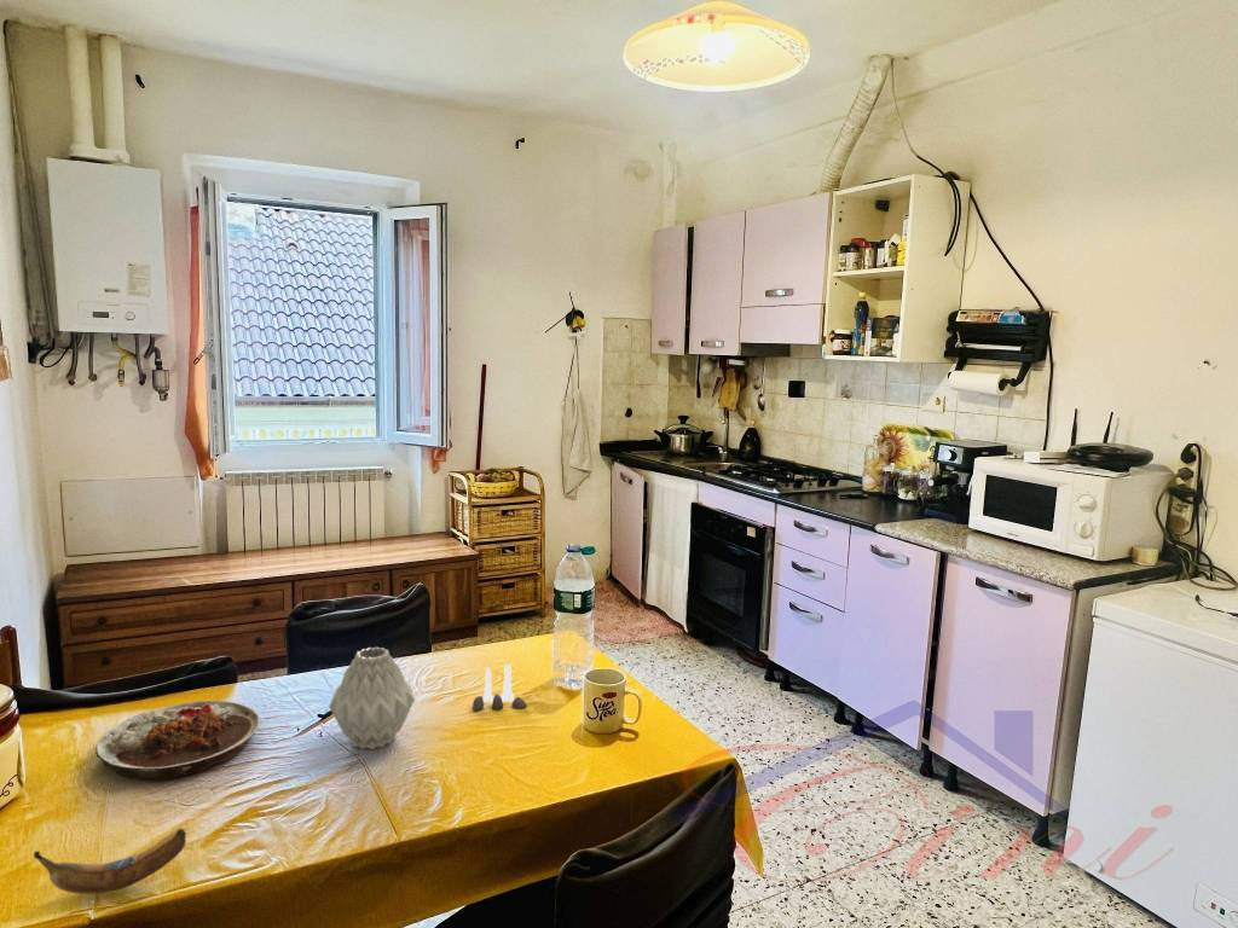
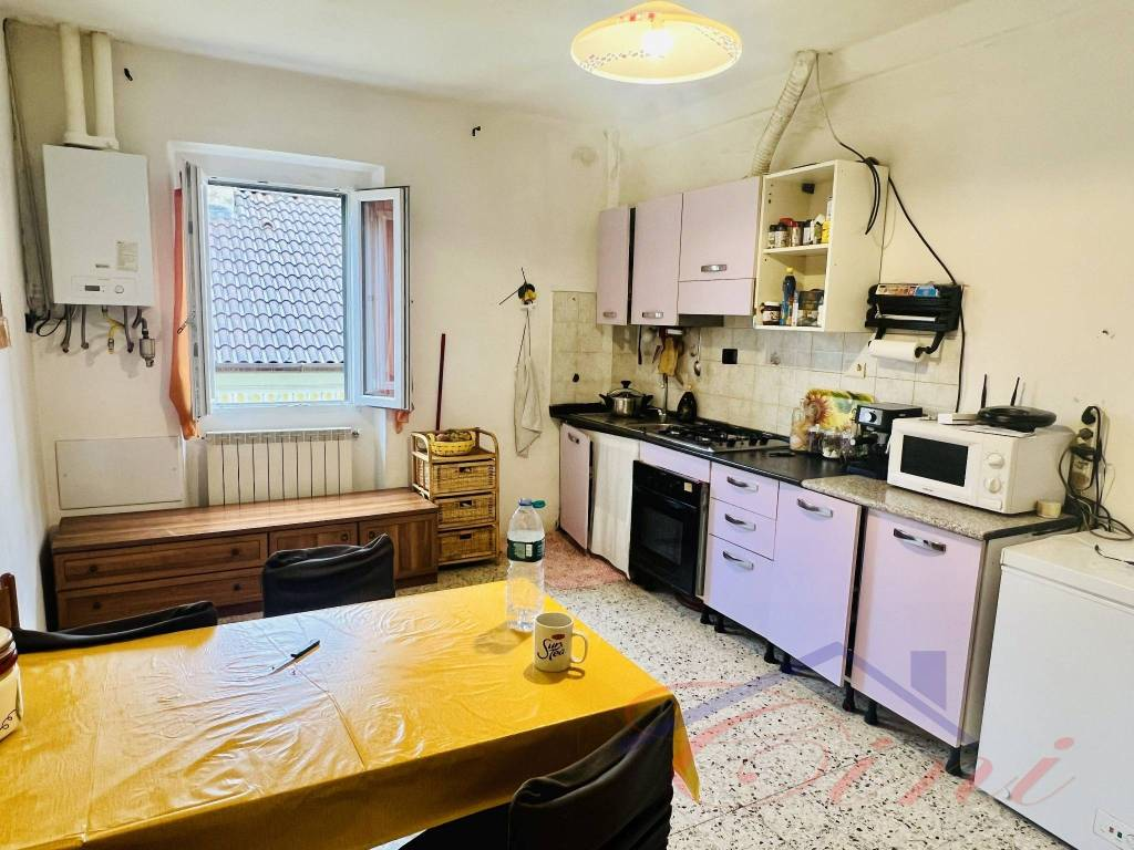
- banana (112, 863)
- plate (181, 732)
- vase (372, 696)
- salt and pepper shaker set (504, 685)
